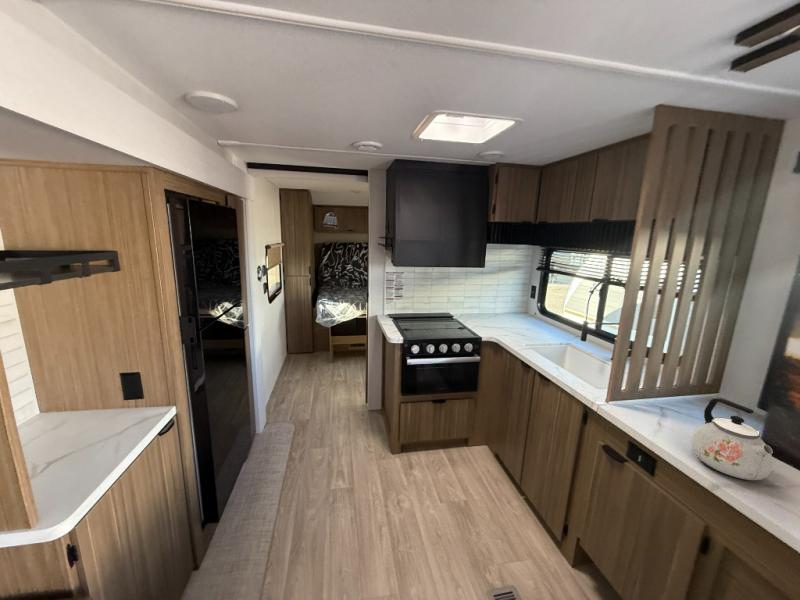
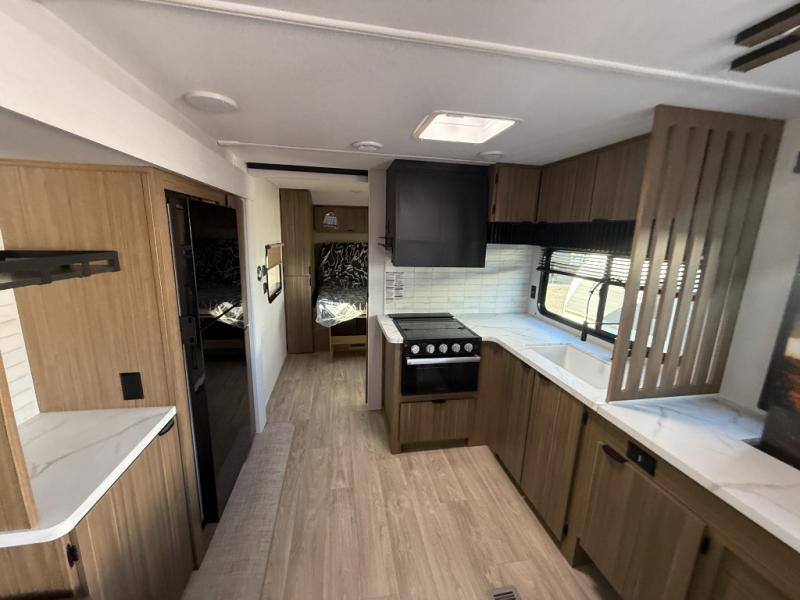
- kettle (734, 436)
